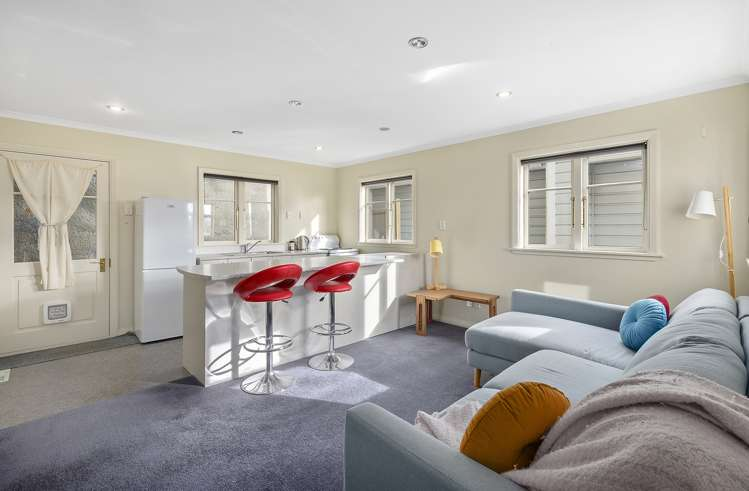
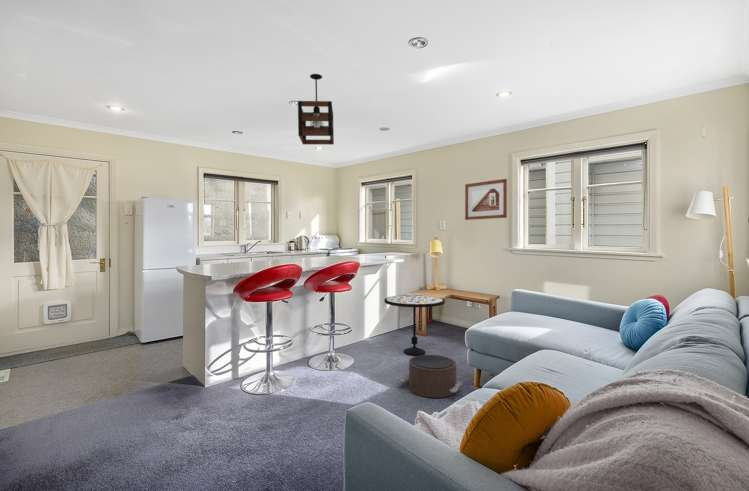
+ side table (414, 325)
+ pouf (430, 375)
+ picture frame (485, 200)
+ pendant light (316, 108)
